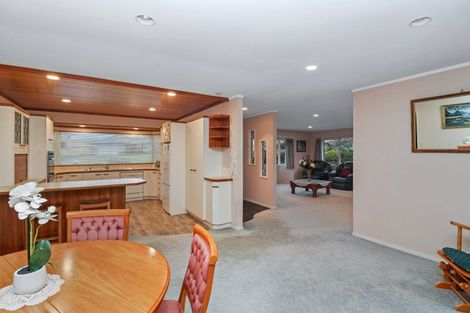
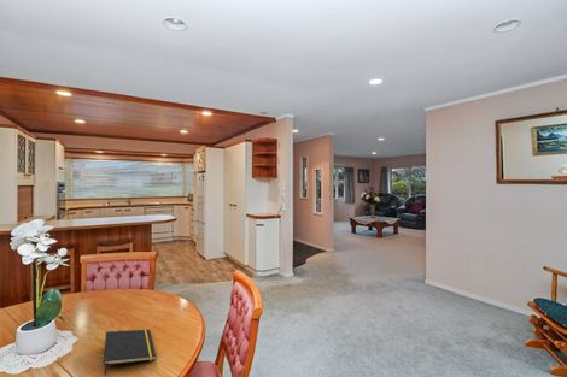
+ notepad (129, 344)
